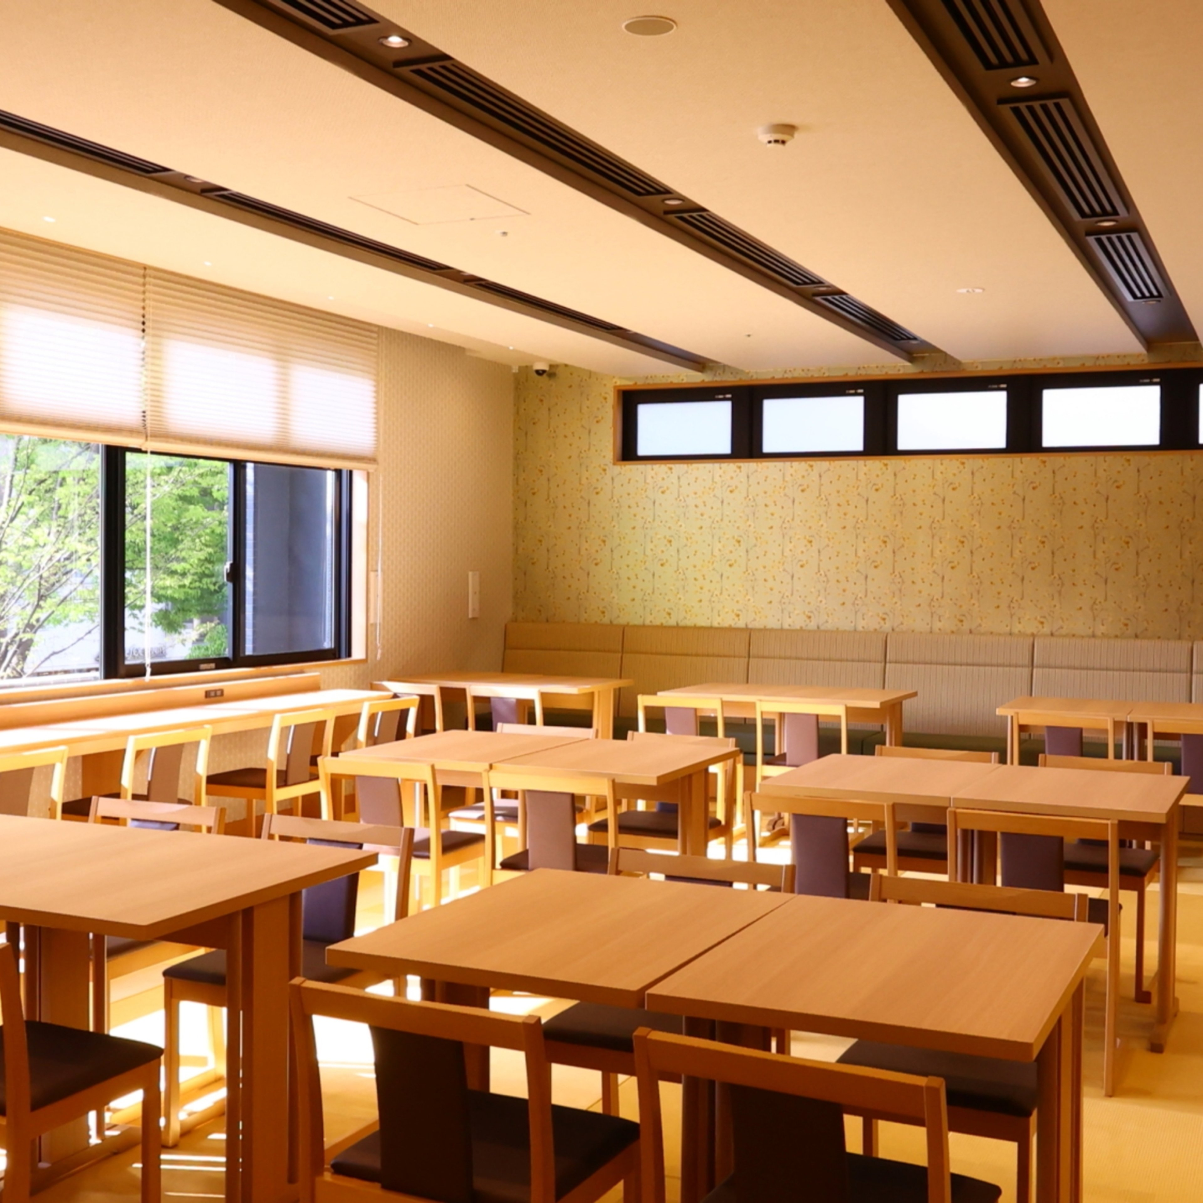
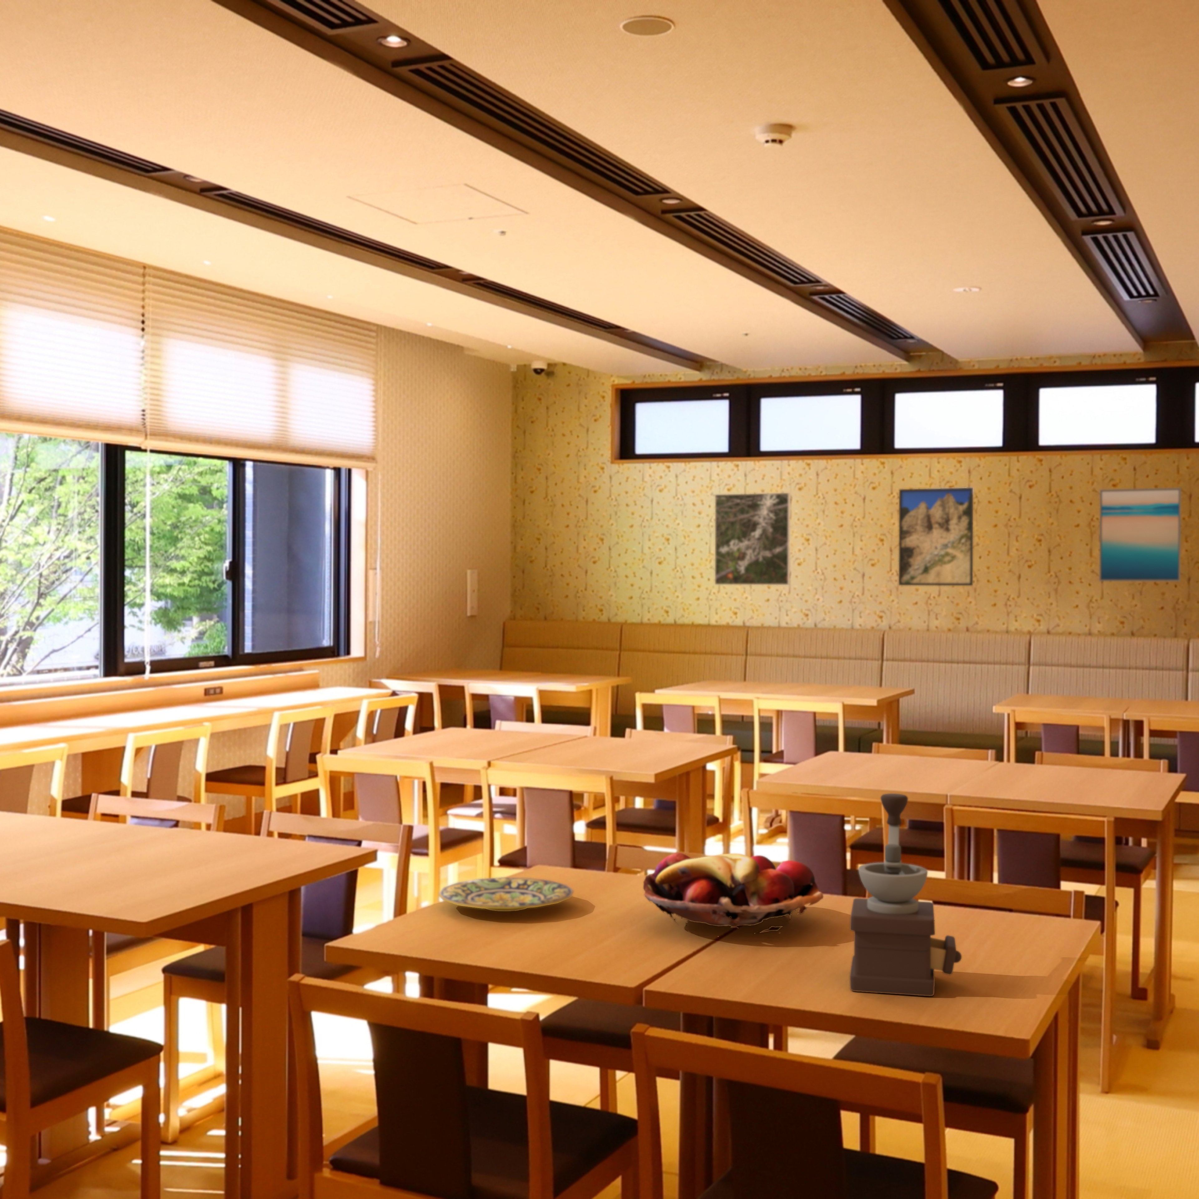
+ fruit basket (732, 887)
+ plate (506, 898)
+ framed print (935, 537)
+ coffee grinder (906, 888)
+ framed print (752, 539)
+ wall art (1140, 535)
